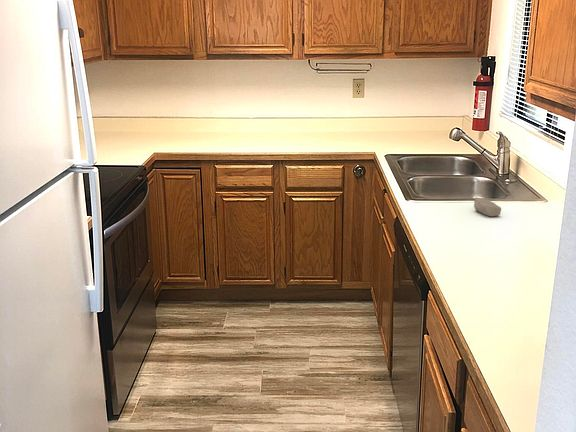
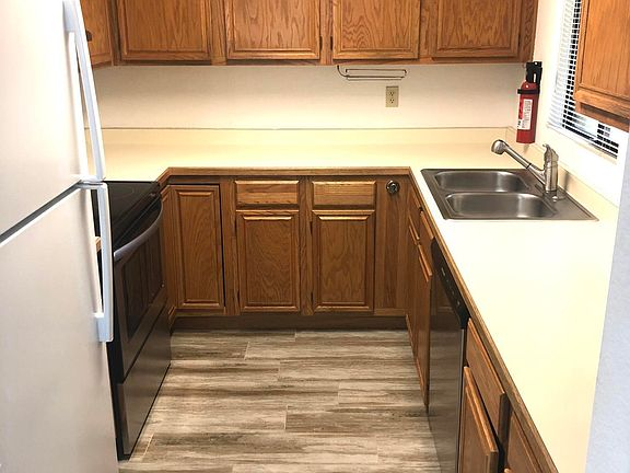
- soap bar (487, 206)
